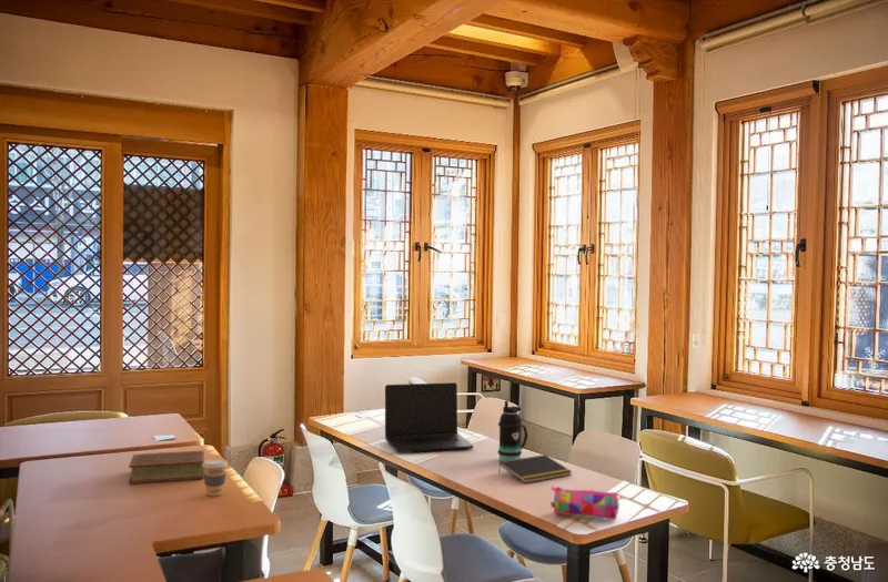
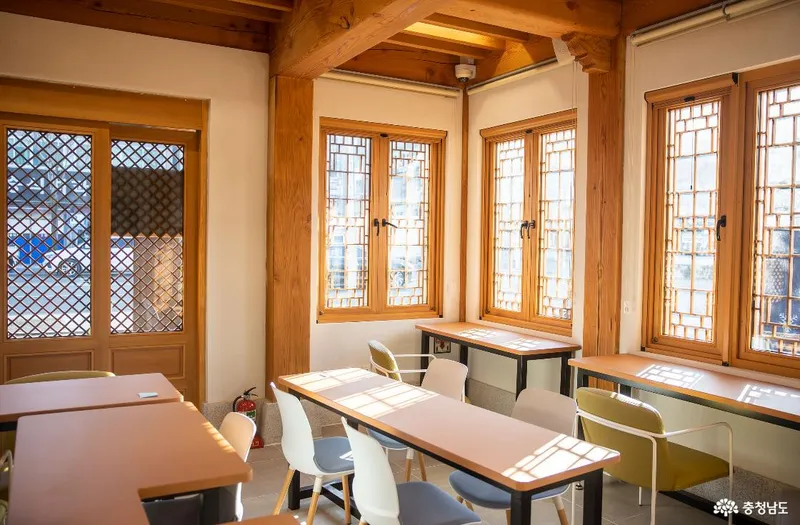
- bottle (513, 429)
- laptop (427, 416)
- pencil case (584, 502)
- book (168, 466)
- coffee cup (214, 477)
- notepad (535, 468)
